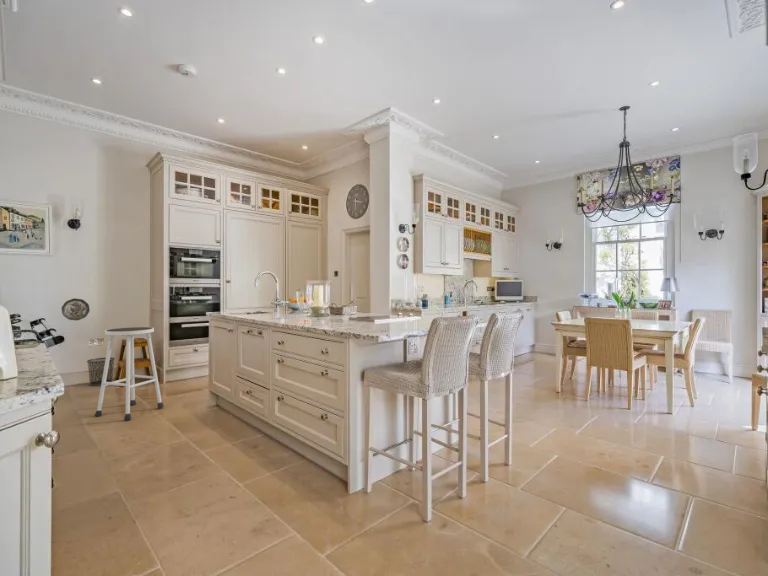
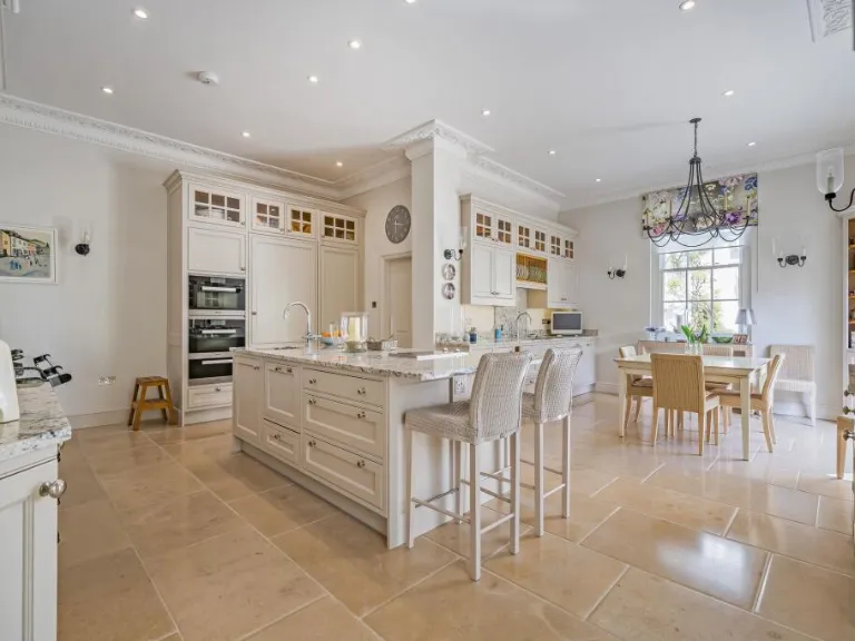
- decorative plate (75, 309)
- waste bin (101, 371)
- stool (129, 370)
